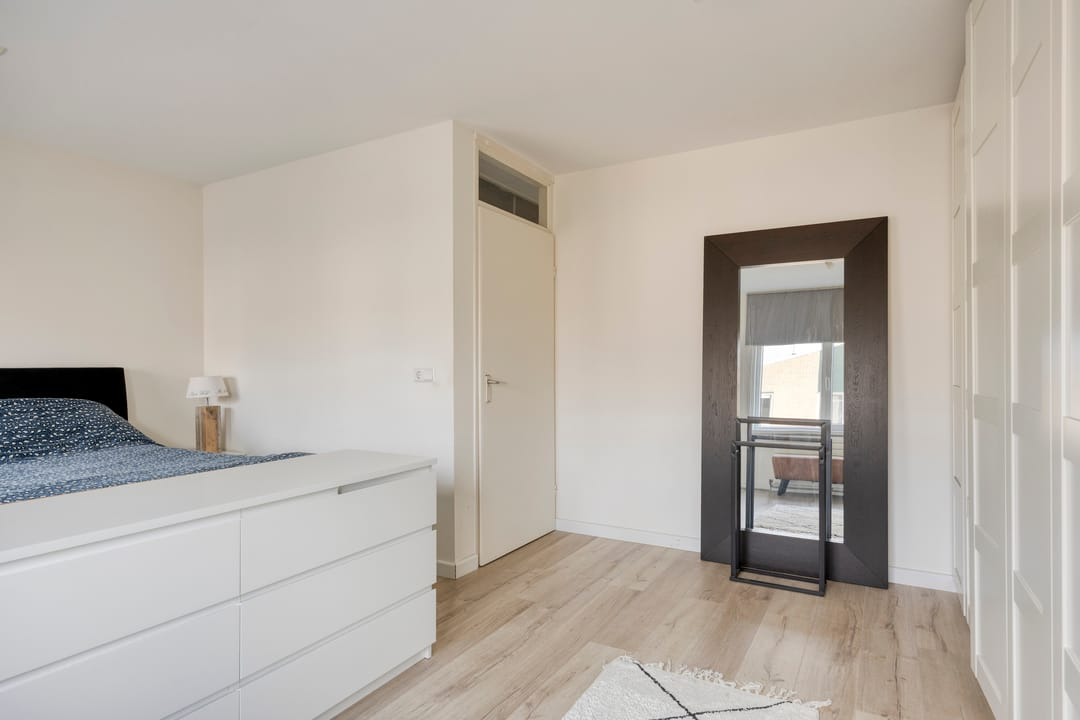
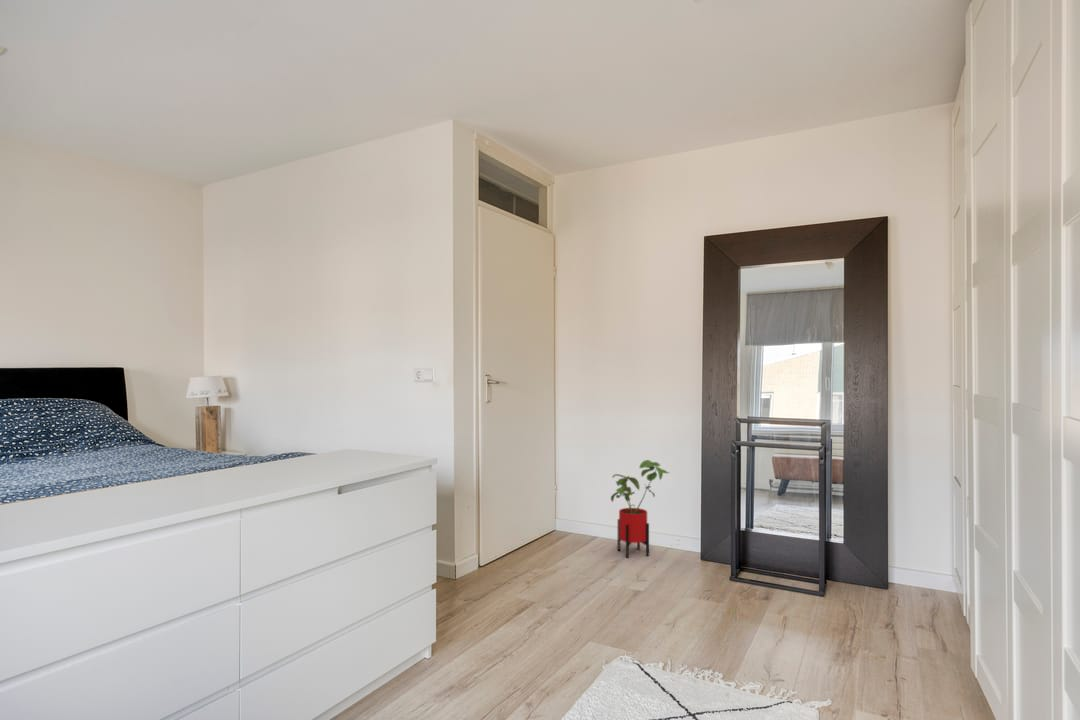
+ house plant (634, 505)
